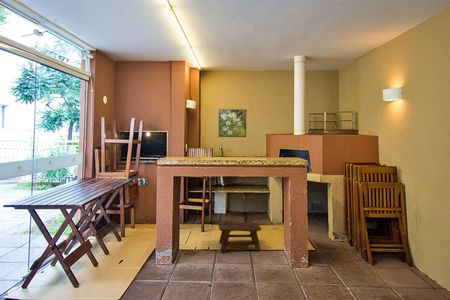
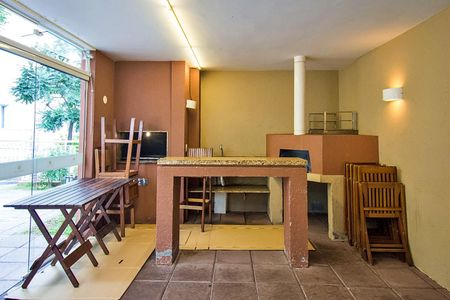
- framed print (232, 123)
- stool (239, 235)
